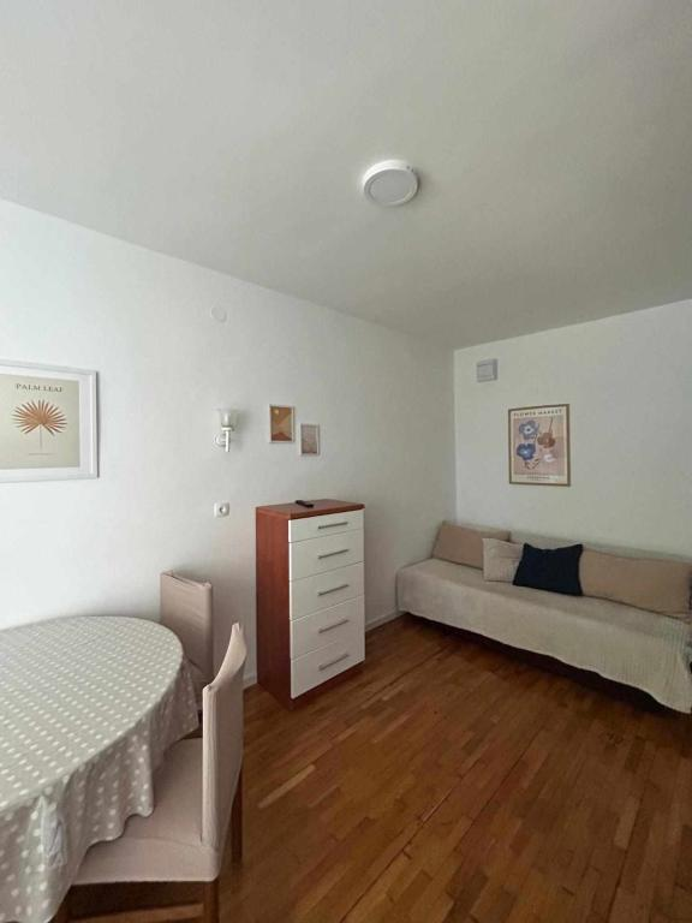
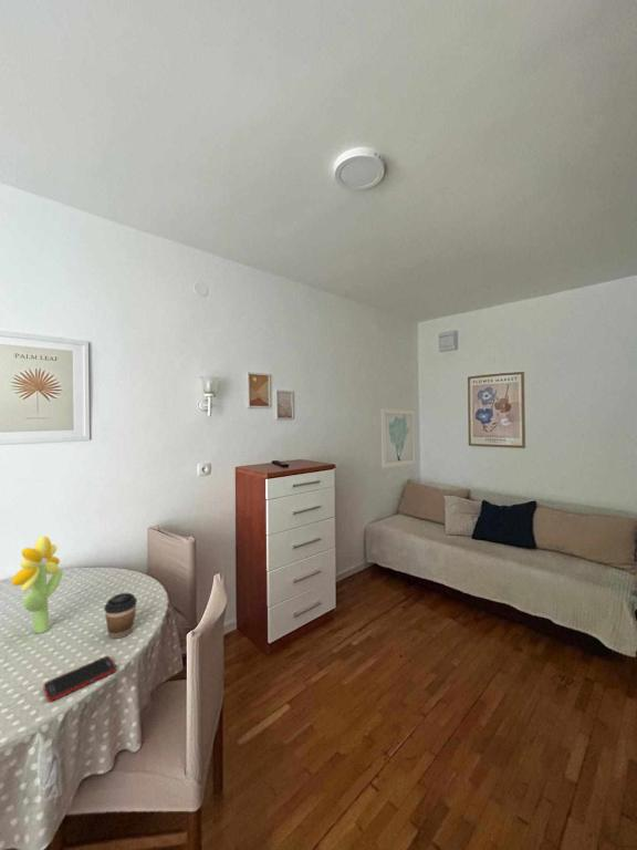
+ coffee cup (121, 613)
+ cell phone (81, 676)
+ flower (39, 583)
+ wall art (398, 437)
